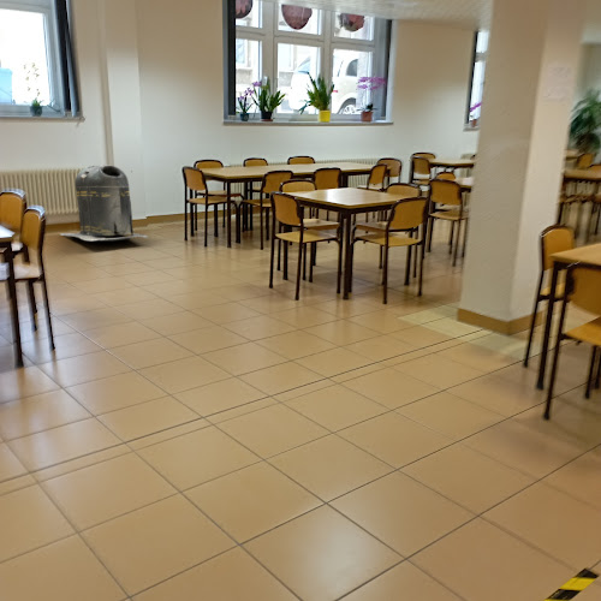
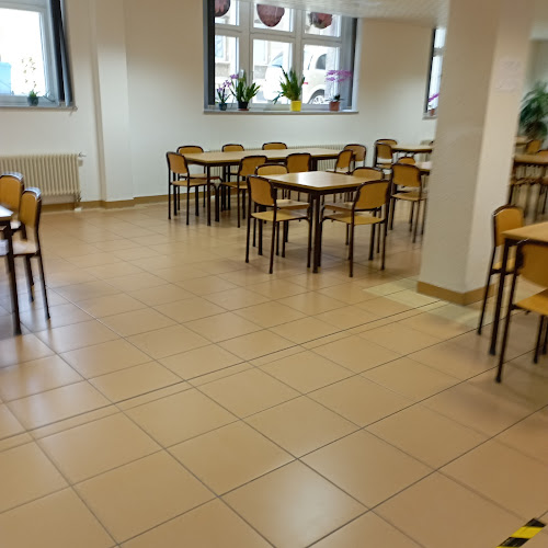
- waste bin (100, 202)
